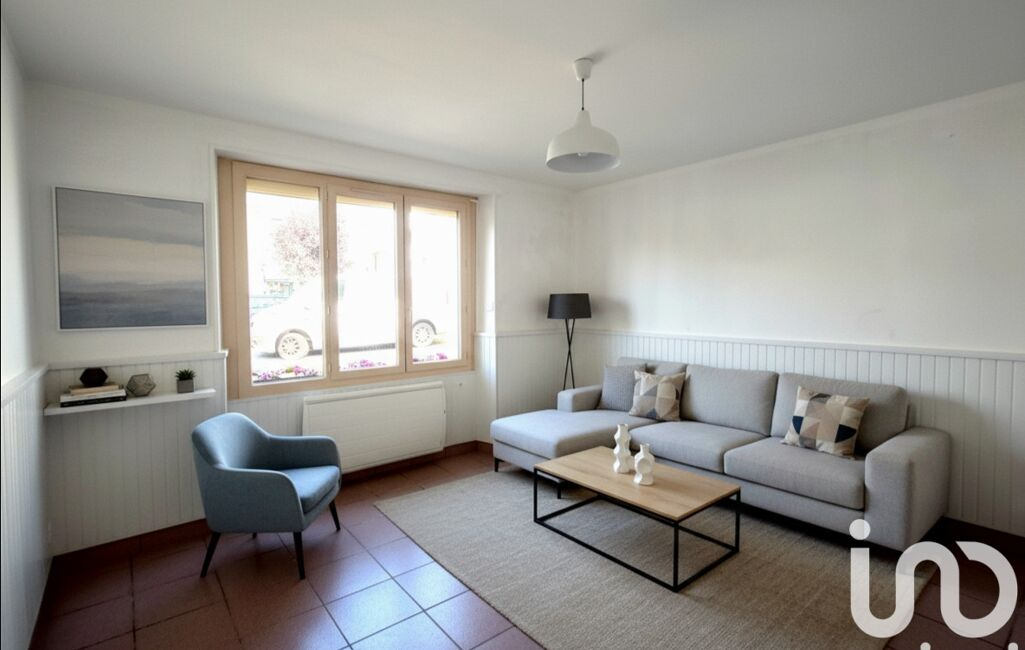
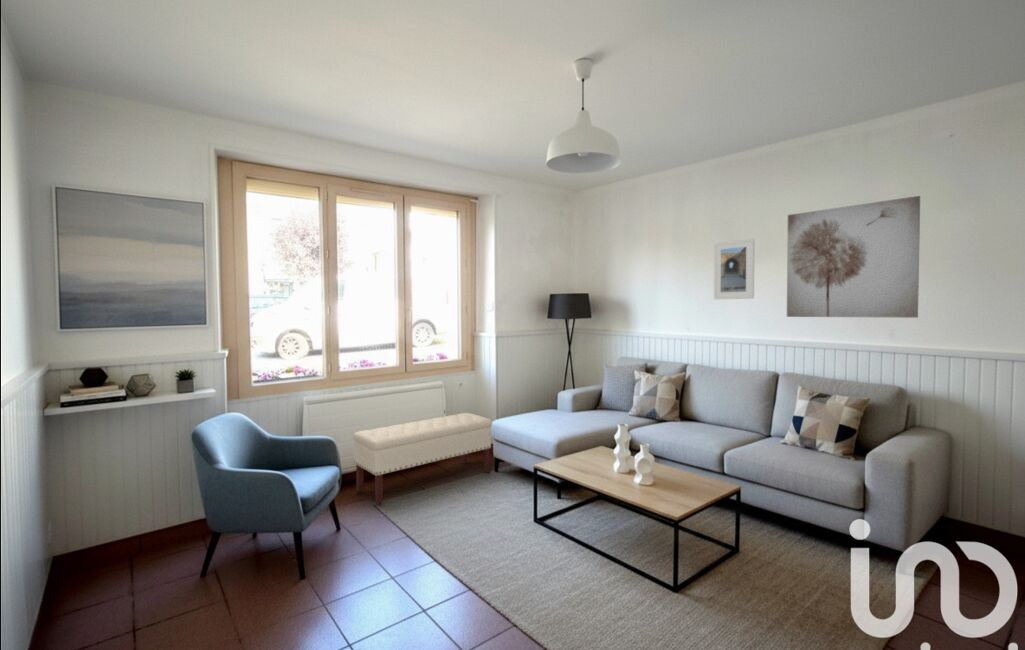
+ bench (426, 452)
+ wall art (847, 262)
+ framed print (733, 270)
